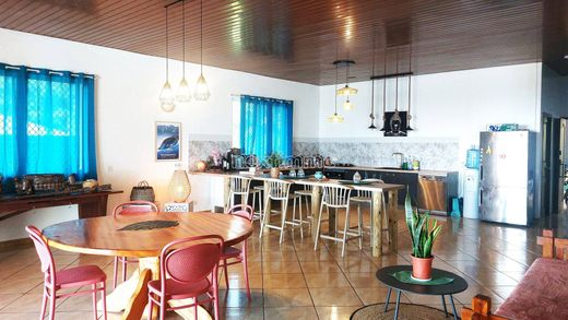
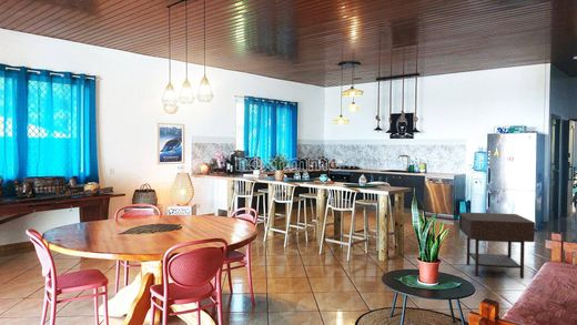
+ side table (493, 241)
